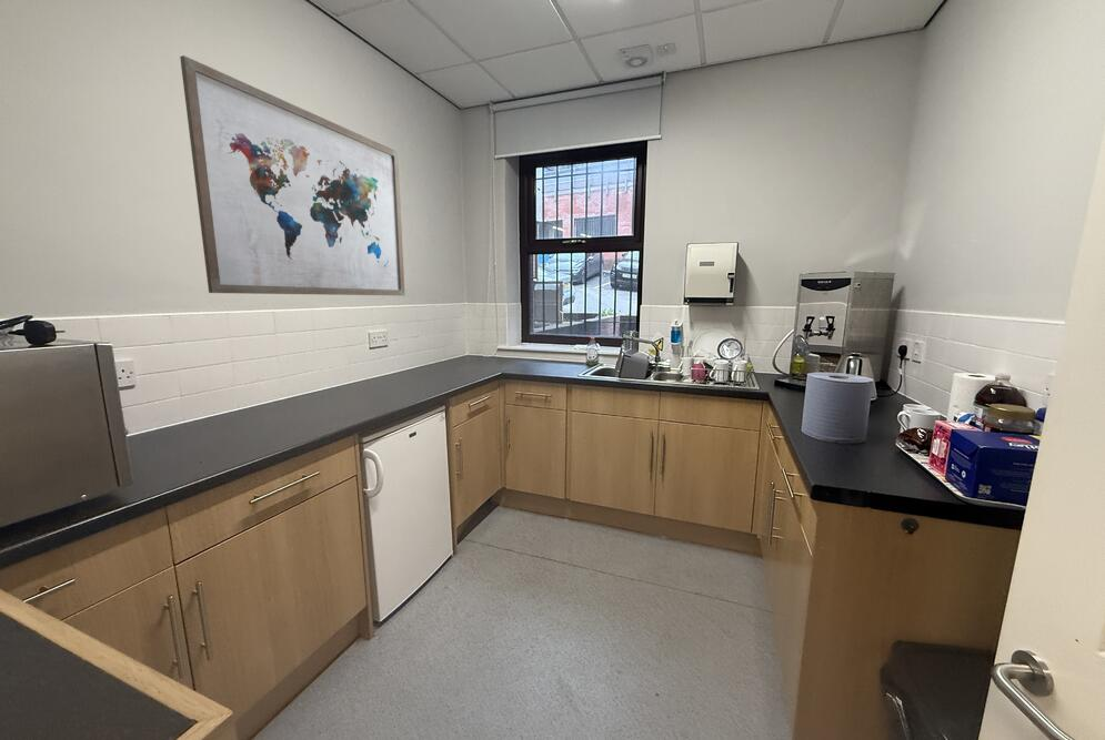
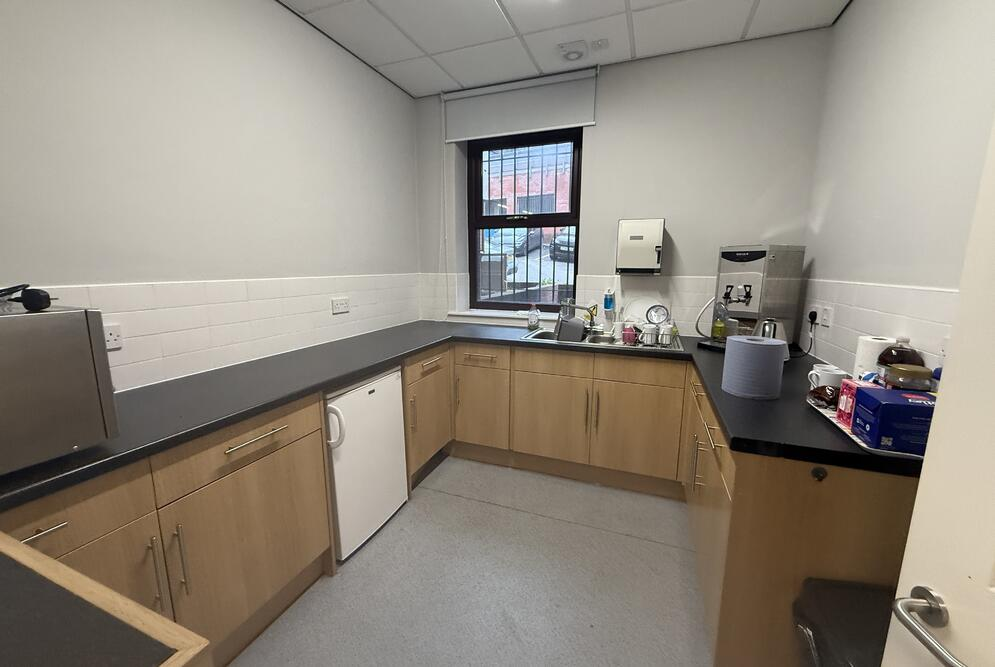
- wall art (322, 207)
